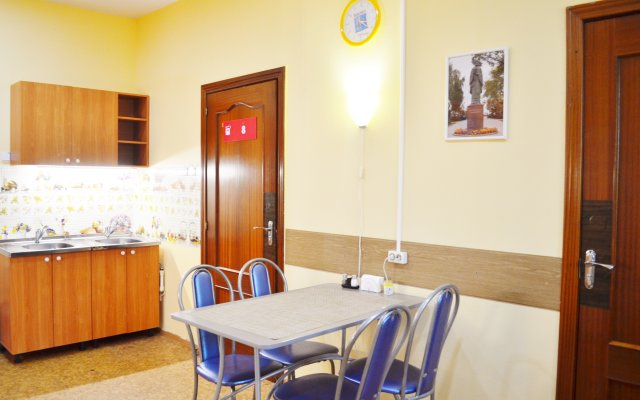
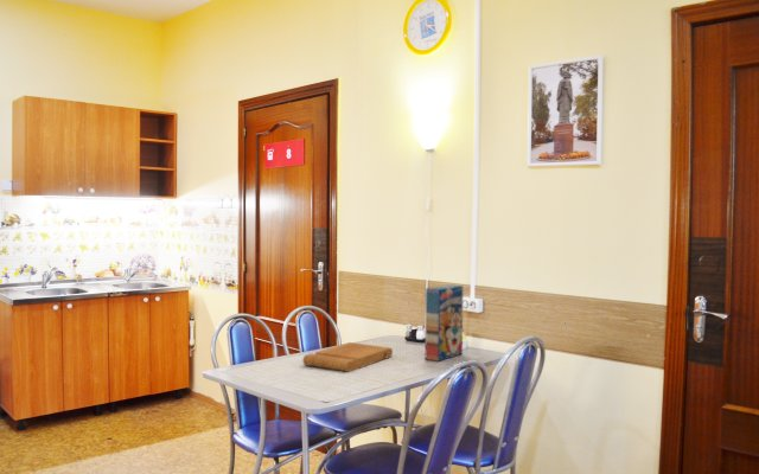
+ cereal box (444, 321)
+ cutting board (349, 356)
